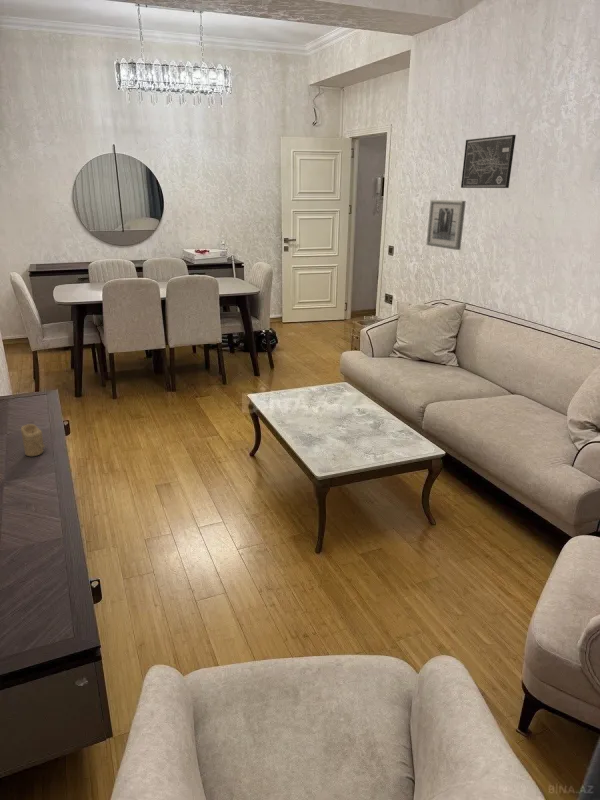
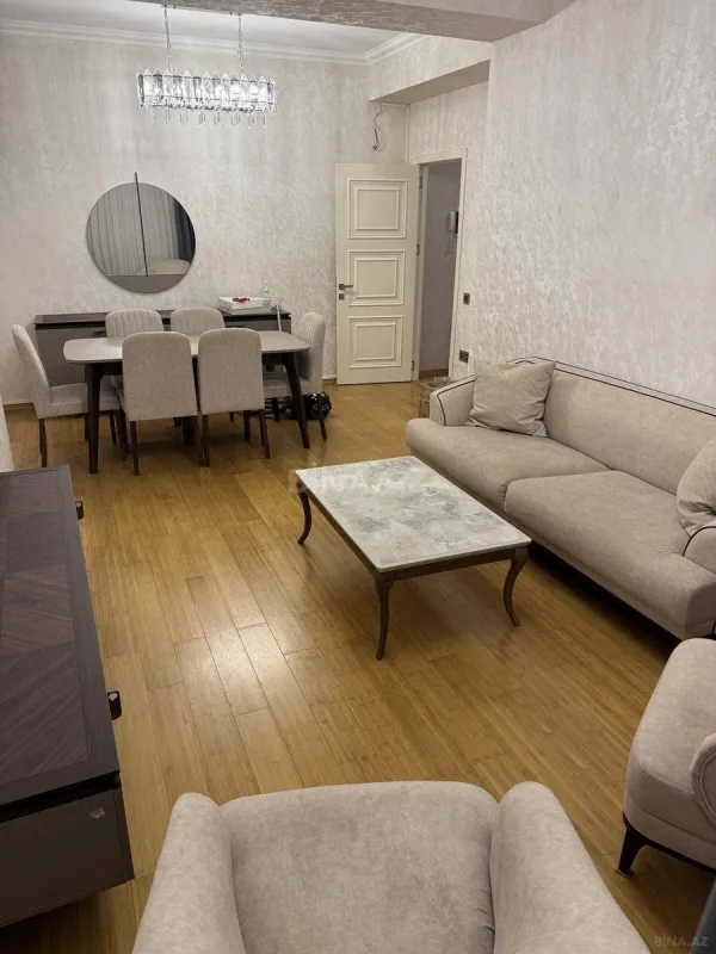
- candle (33, 440)
- wall art (486, 163)
- wall art (444, 224)
